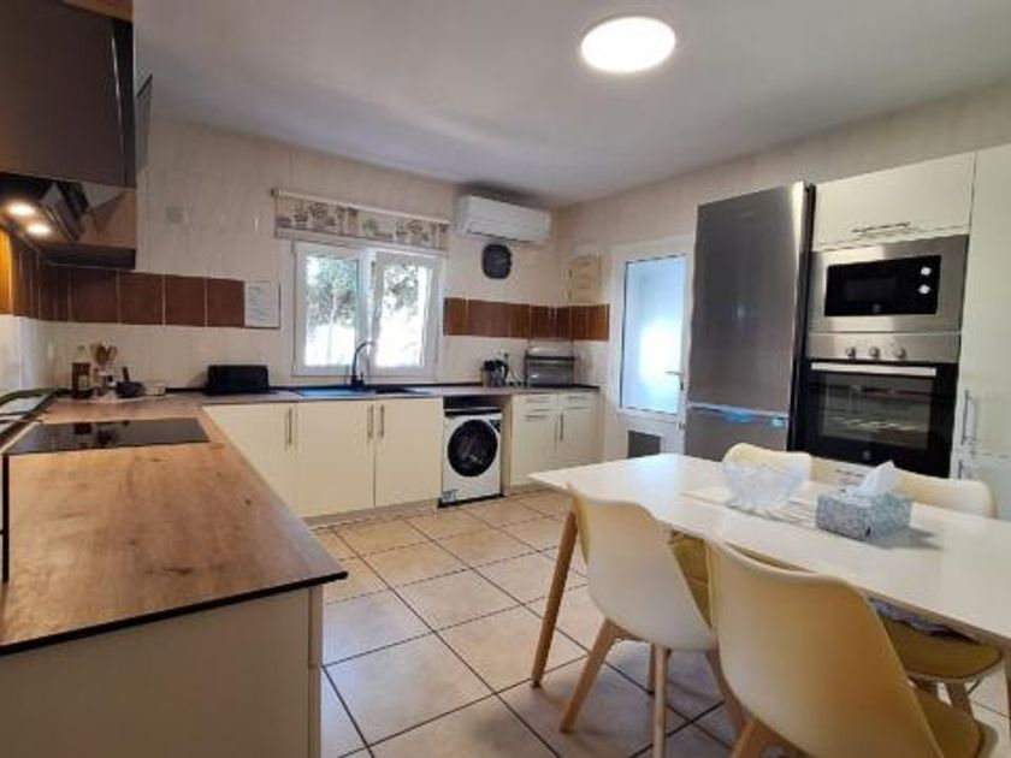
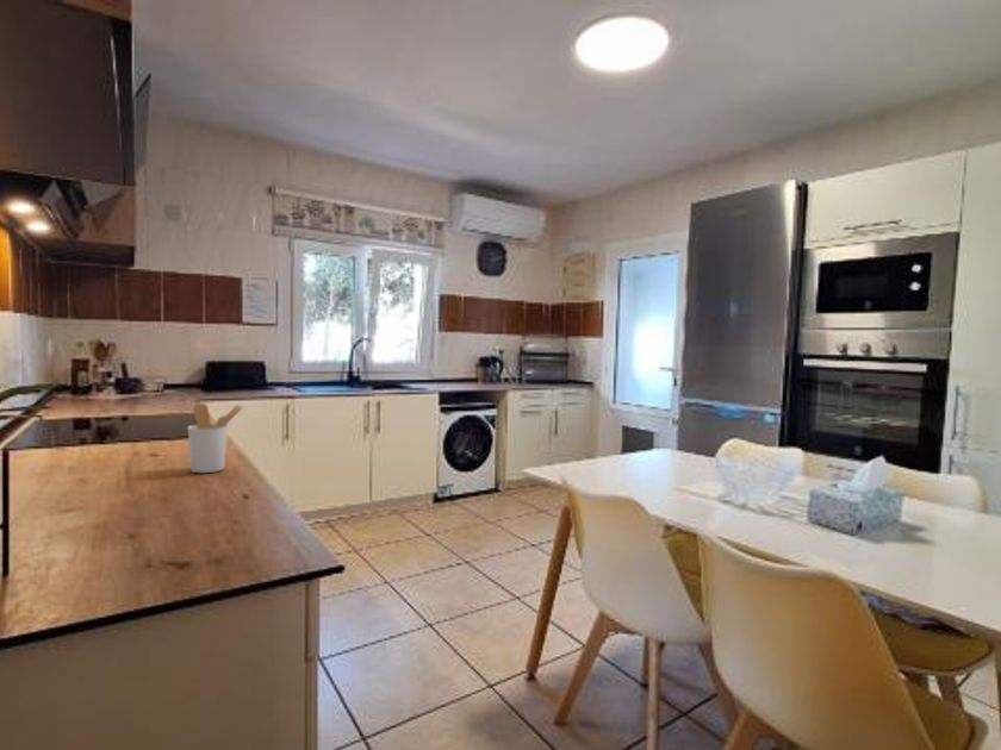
+ utensil holder (217, 436)
